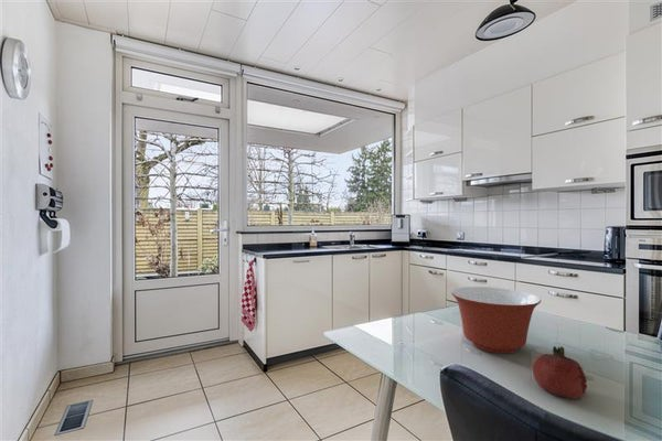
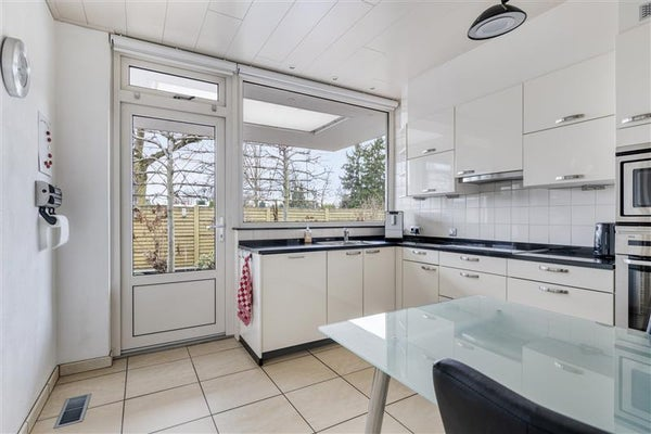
- mixing bowl (493, 320)
- fruit (559, 367)
